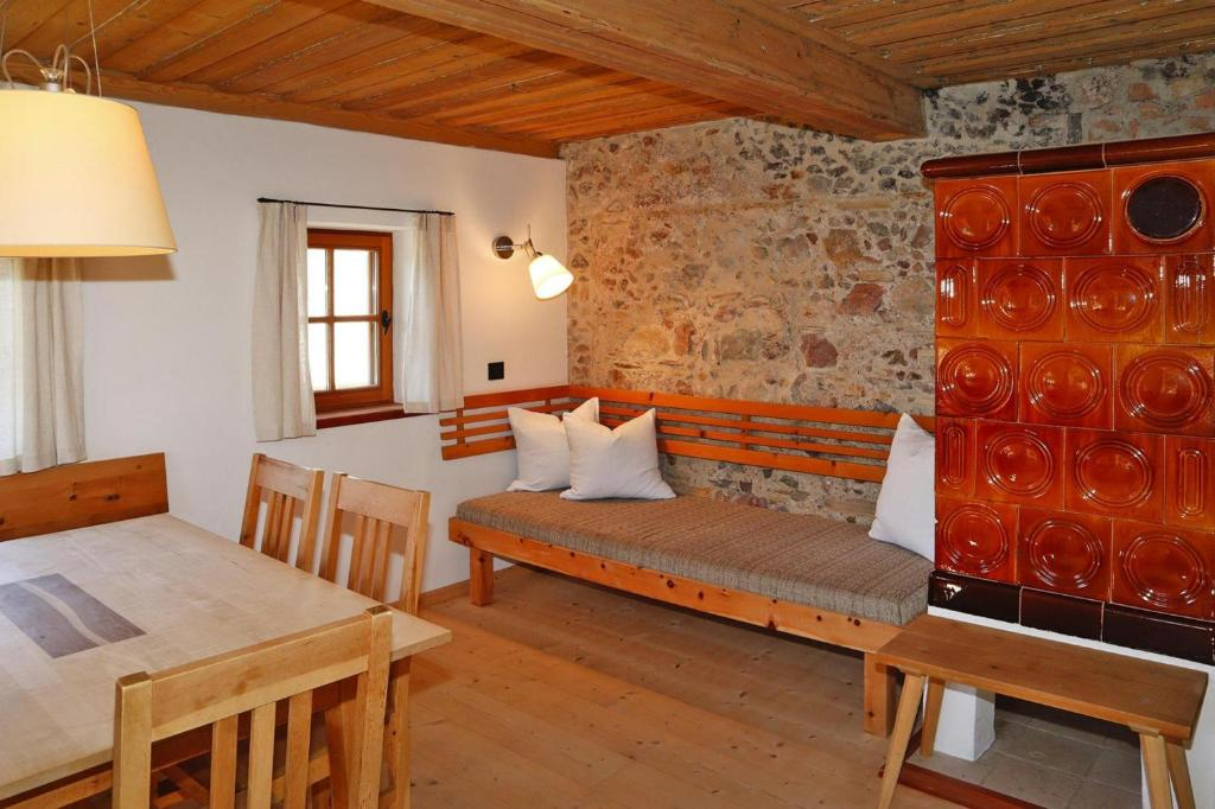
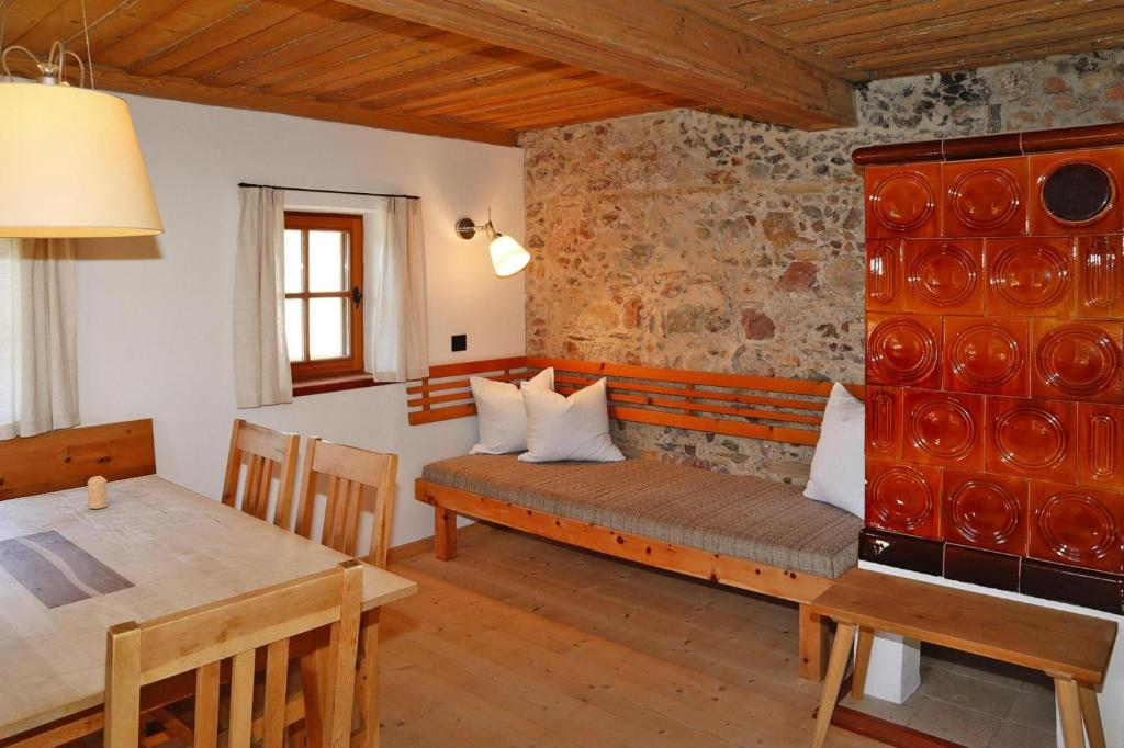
+ candle (97, 491)
